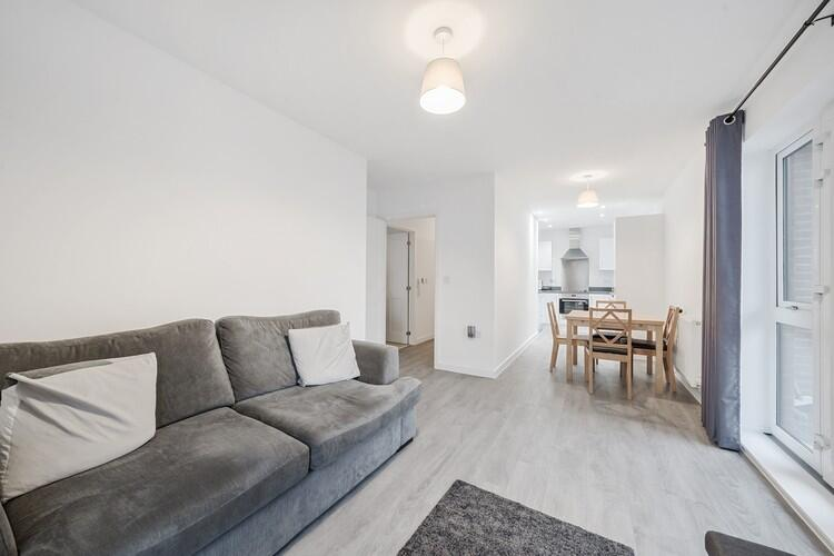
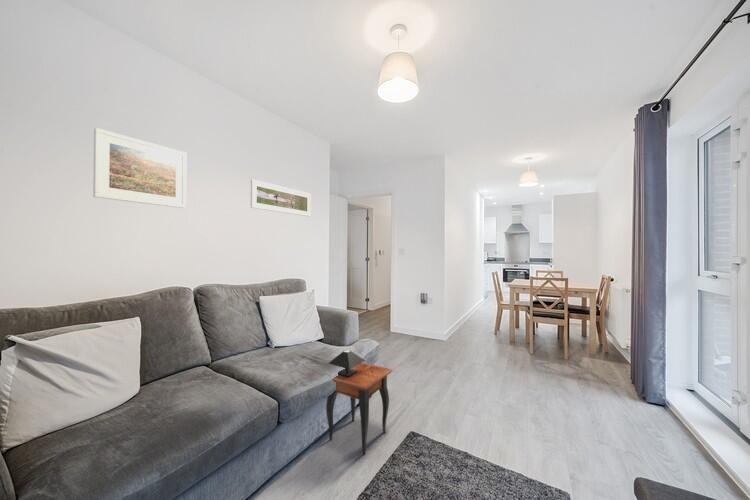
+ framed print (284, 200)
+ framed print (145, 172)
+ side table (358, 393)
